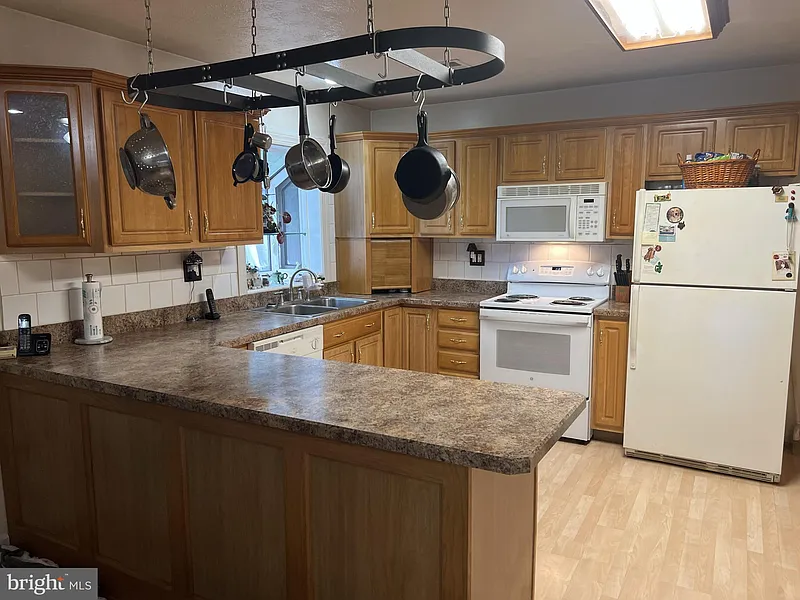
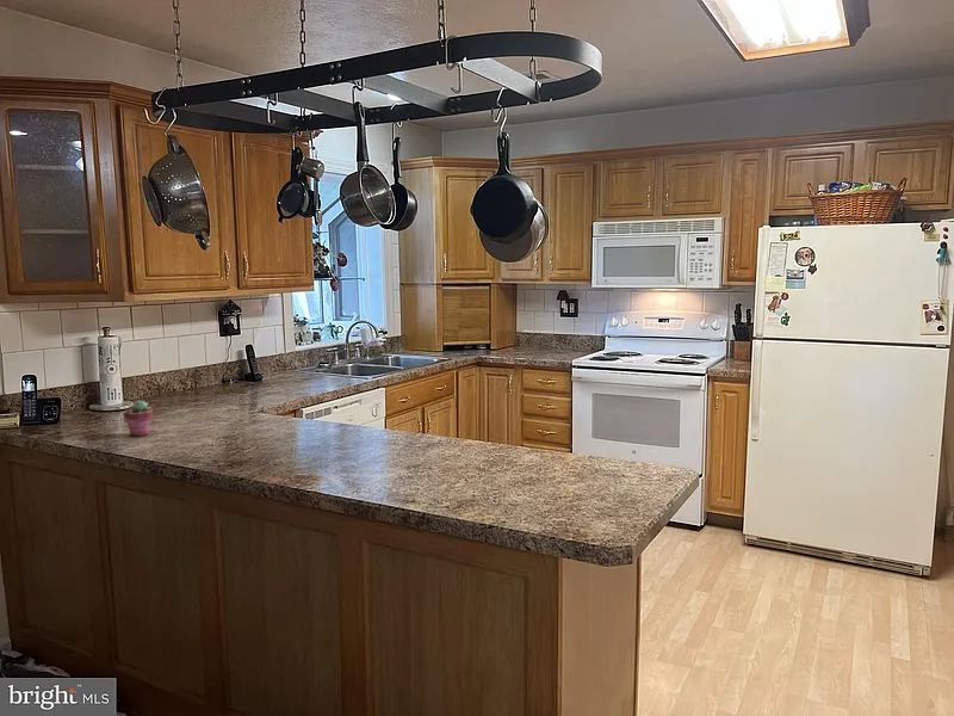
+ potted succulent (138, 416)
